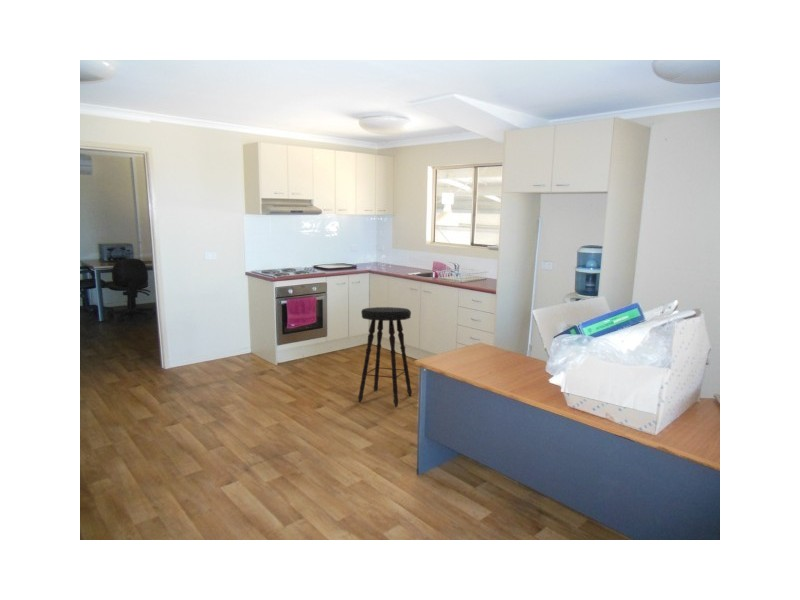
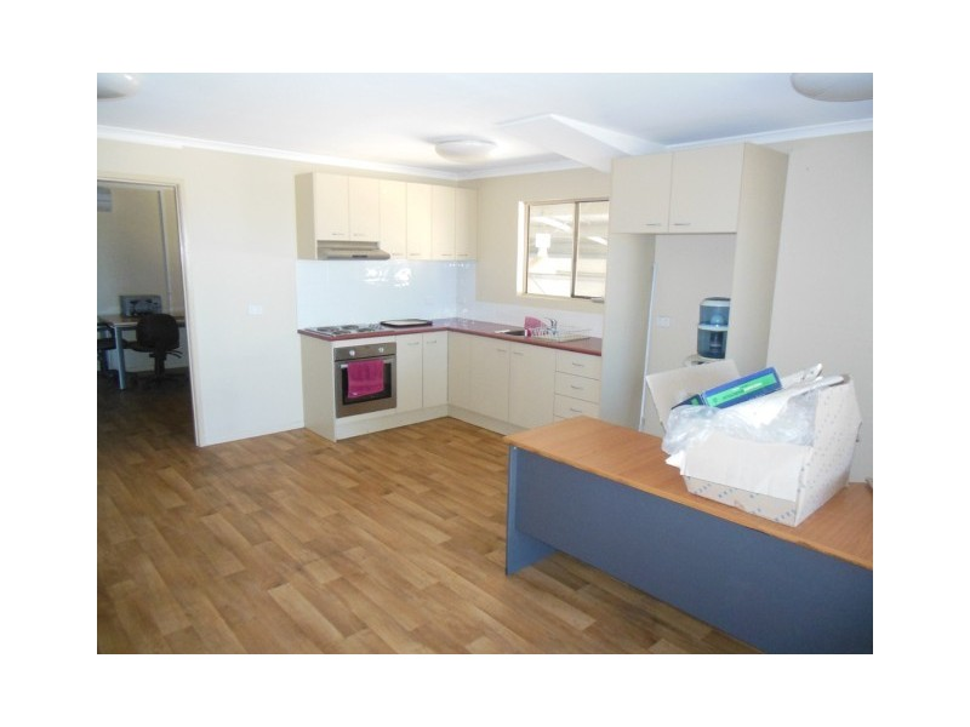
- music stool (390, 352)
